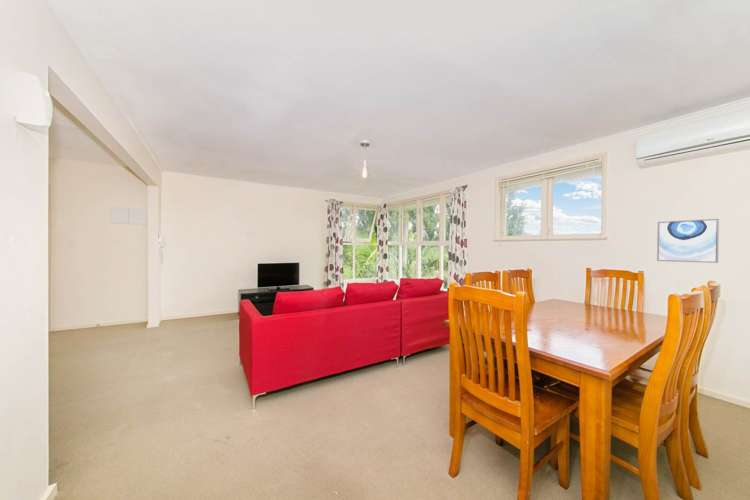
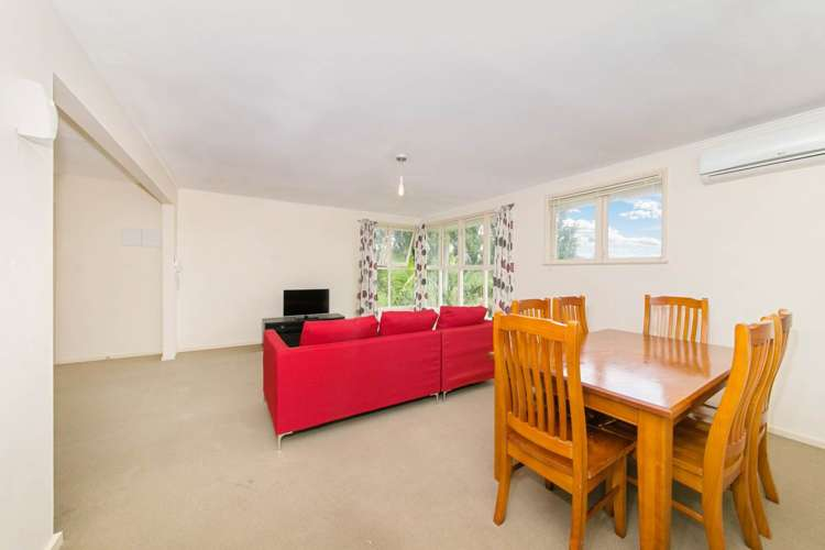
- wall art (686, 241)
